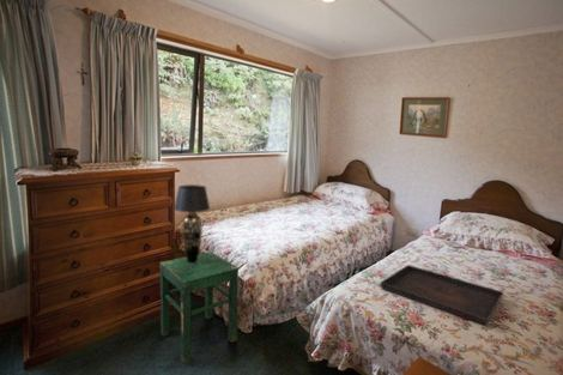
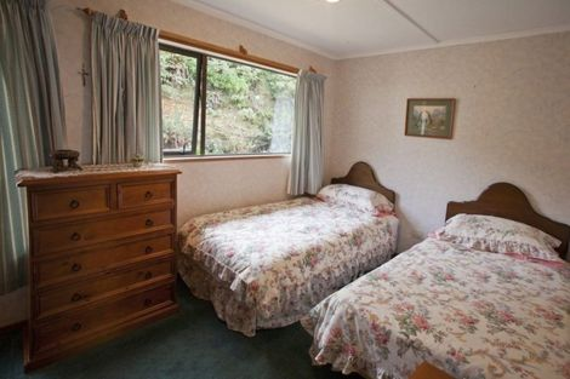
- serving tray (440, 290)
- table lamp (192, 224)
- stool (205, 301)
